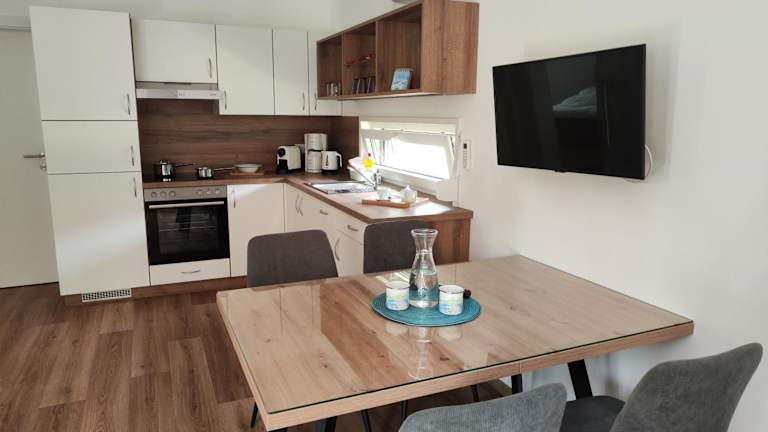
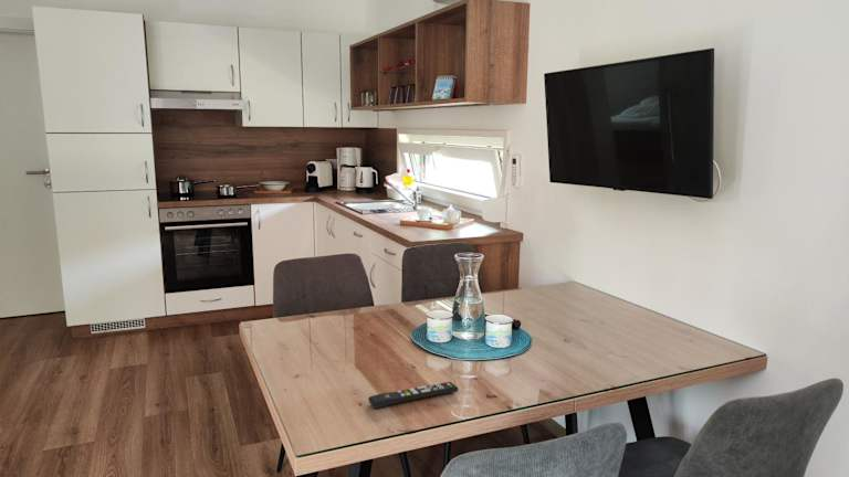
+ remote control (413, 394)
